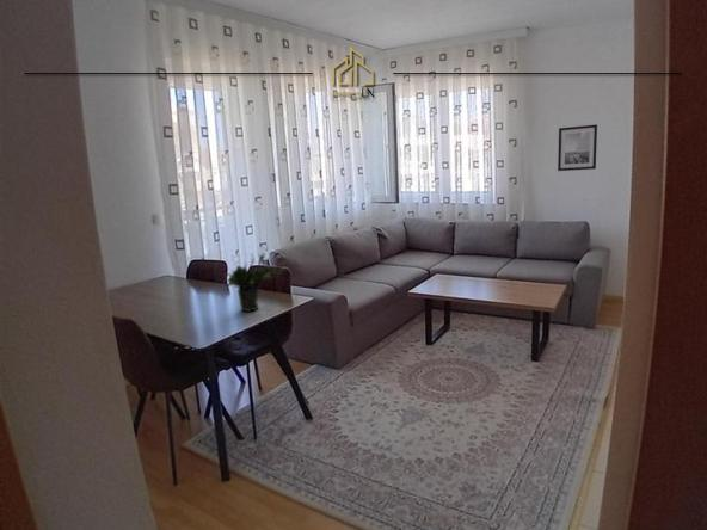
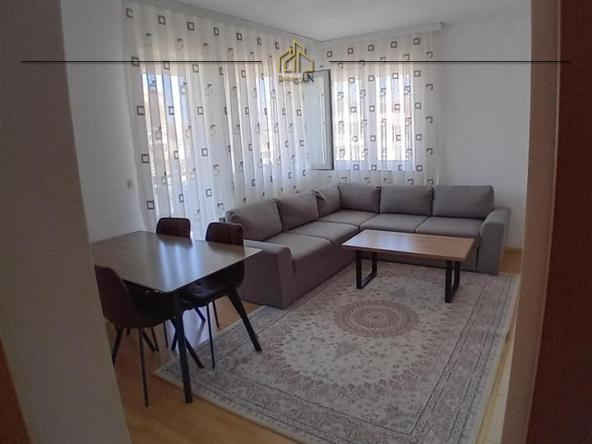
- potted plant (257, 279)
- wall art (577, 148)
